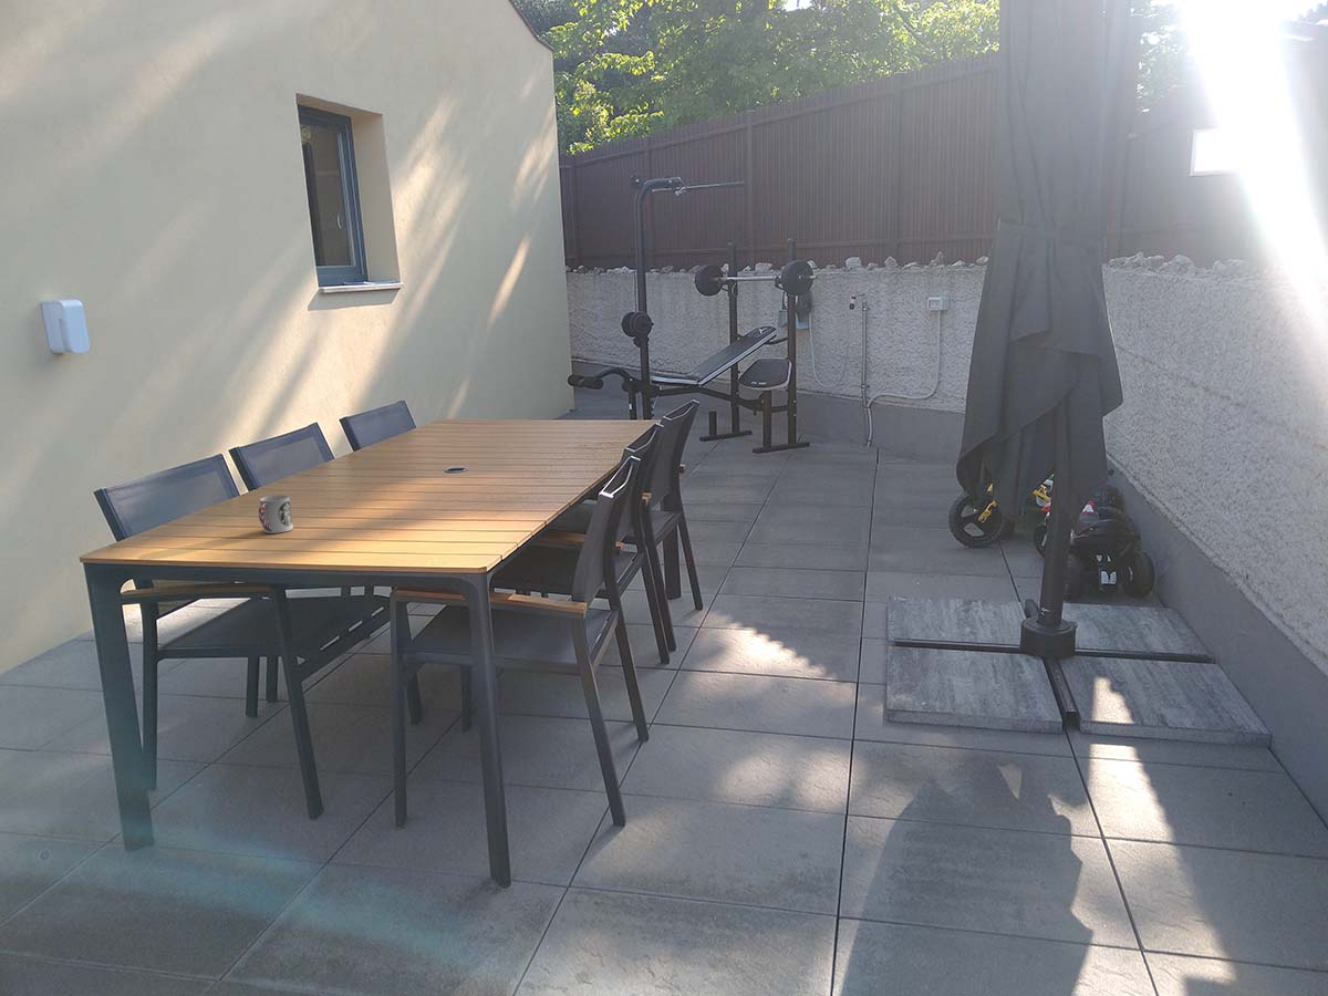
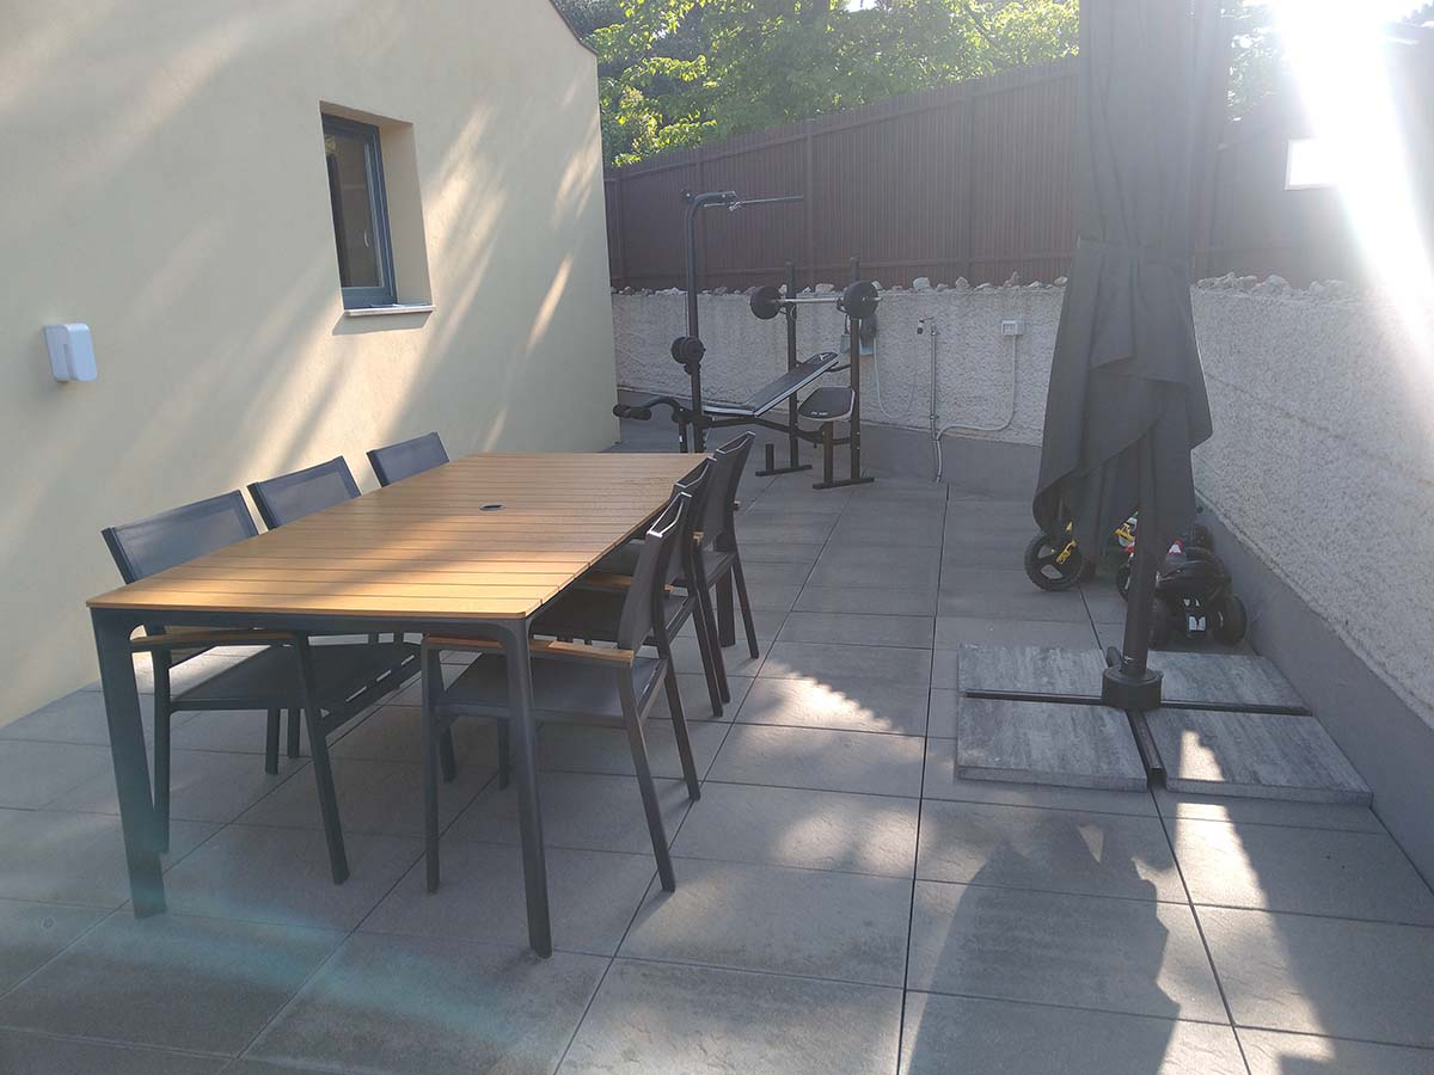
- cup (272, 515)
